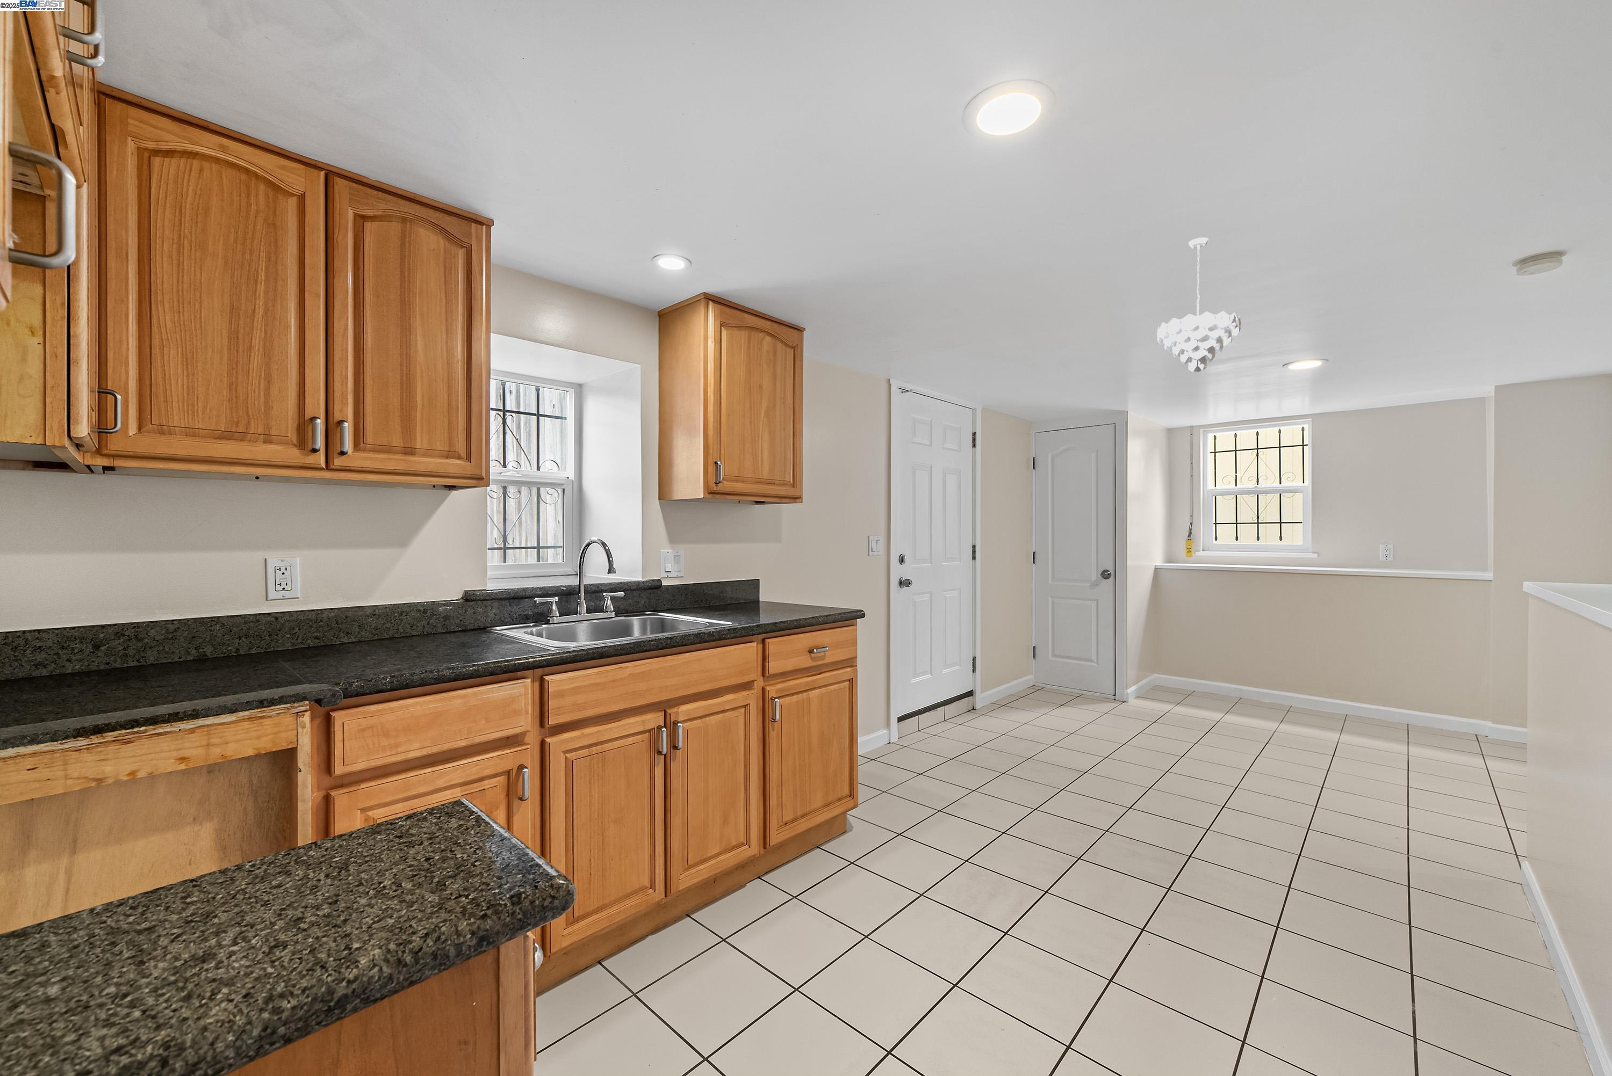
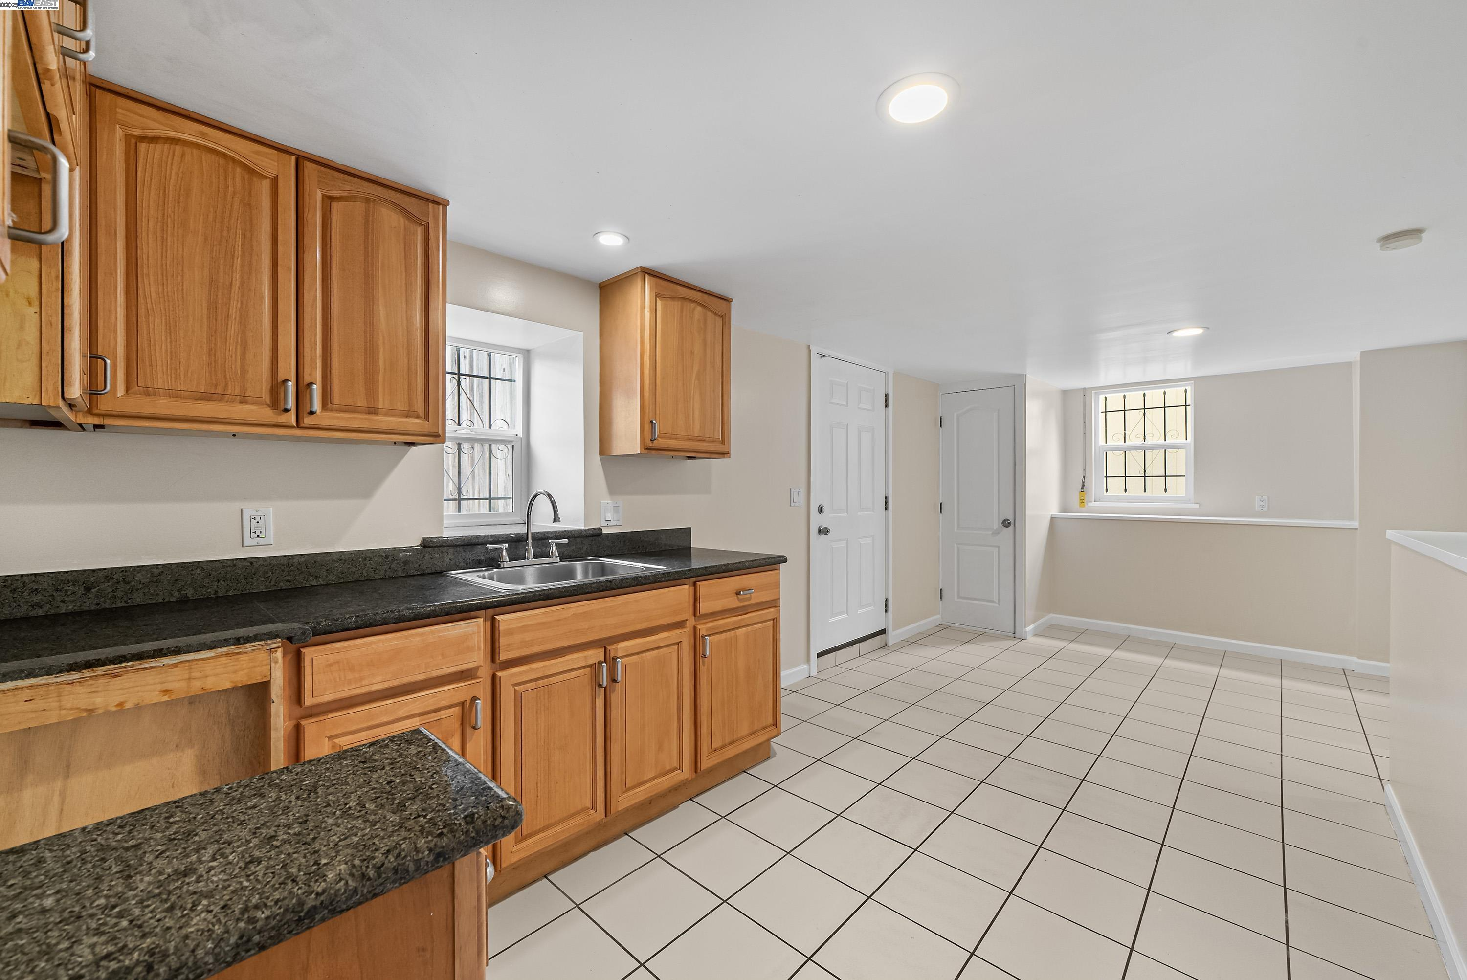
- pendant light (1198, 306)
